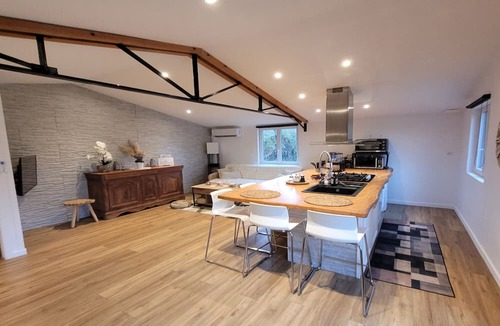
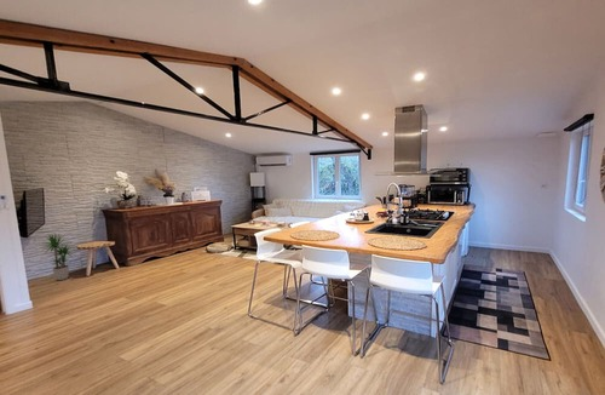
+ potted plant (59, 254)
